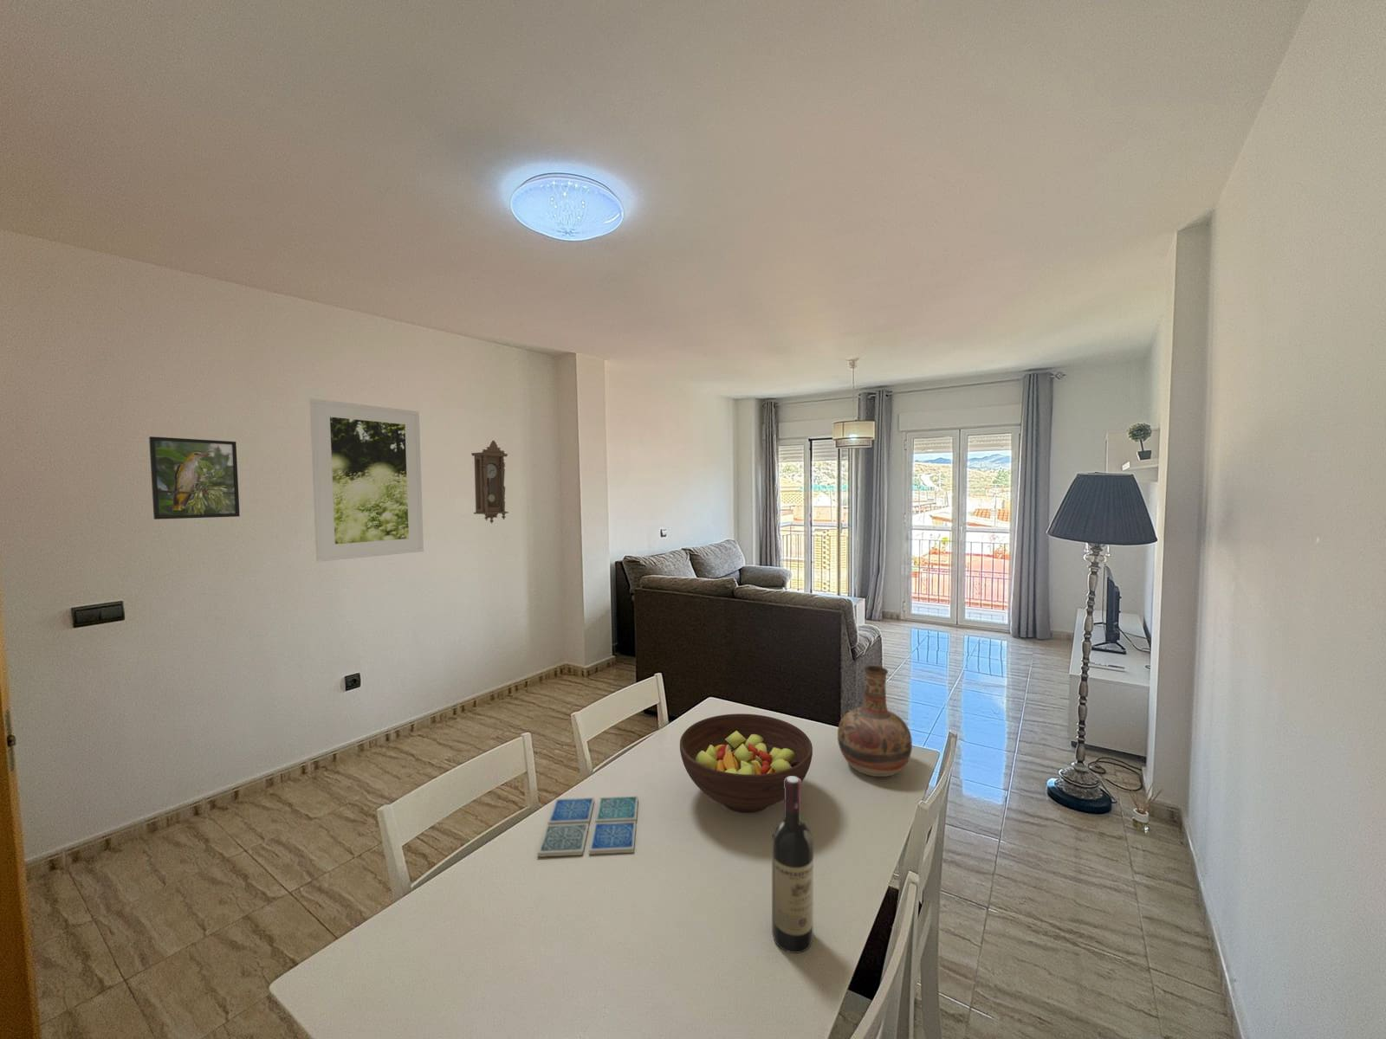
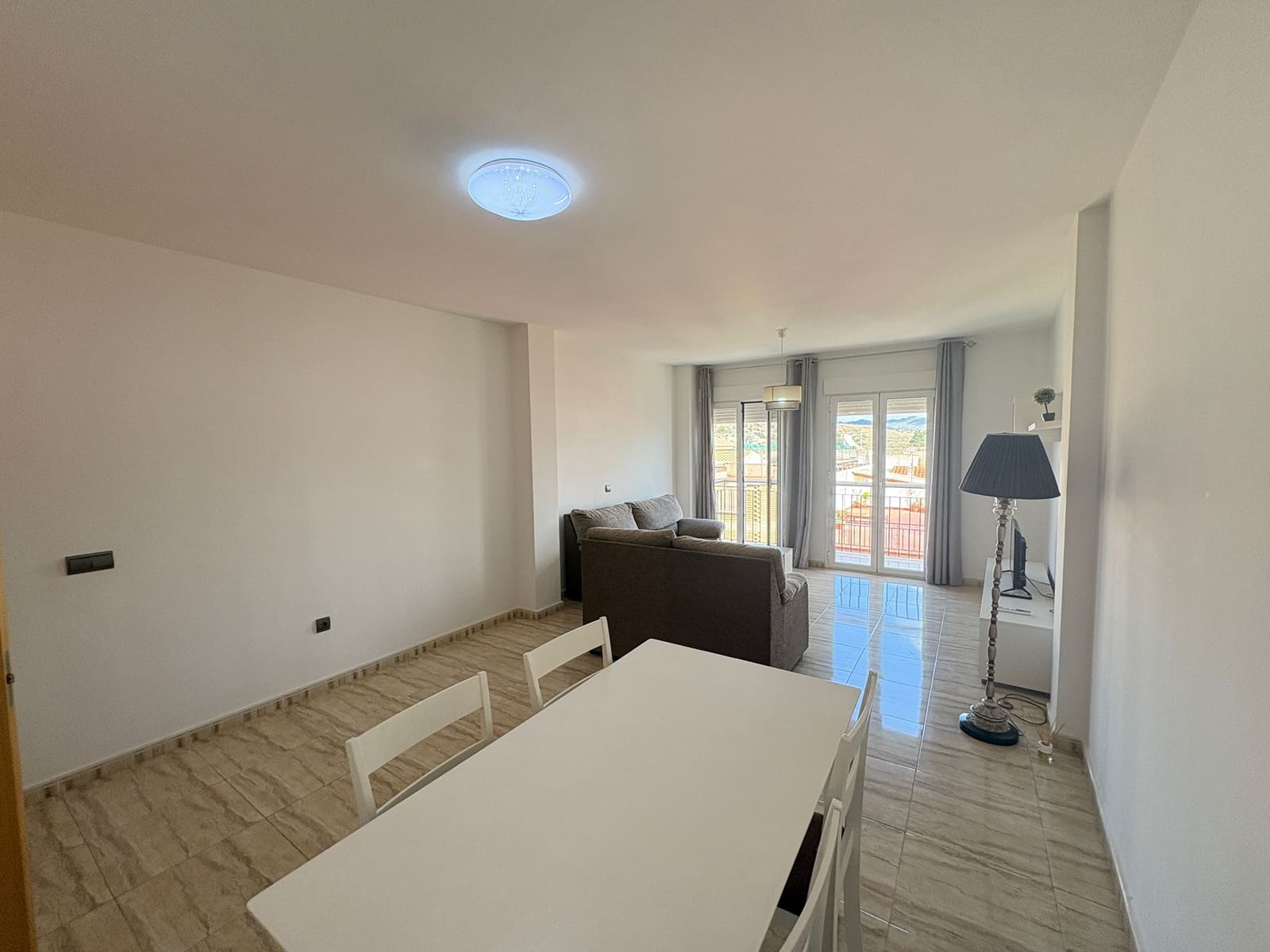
- drink coaster (595, 823)
- wine bottle (791, 858)
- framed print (196, 478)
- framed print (371, 481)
- pendulum clock (490, 481)
- fruit bowl (745, 769)
- vase (874, 718)
